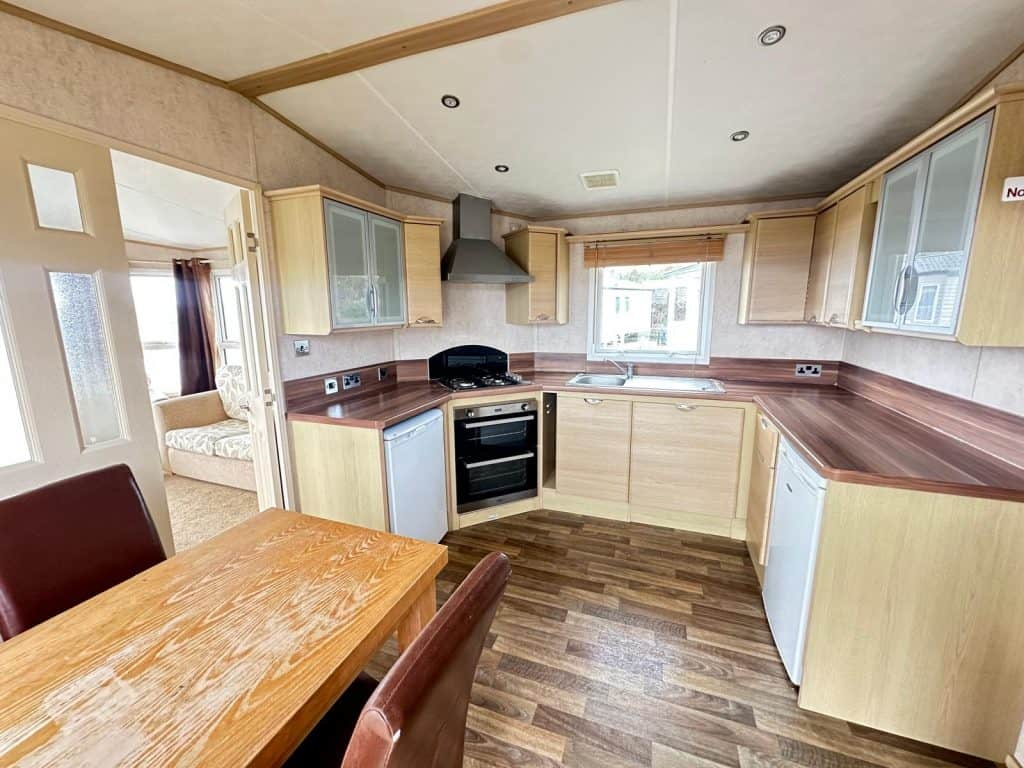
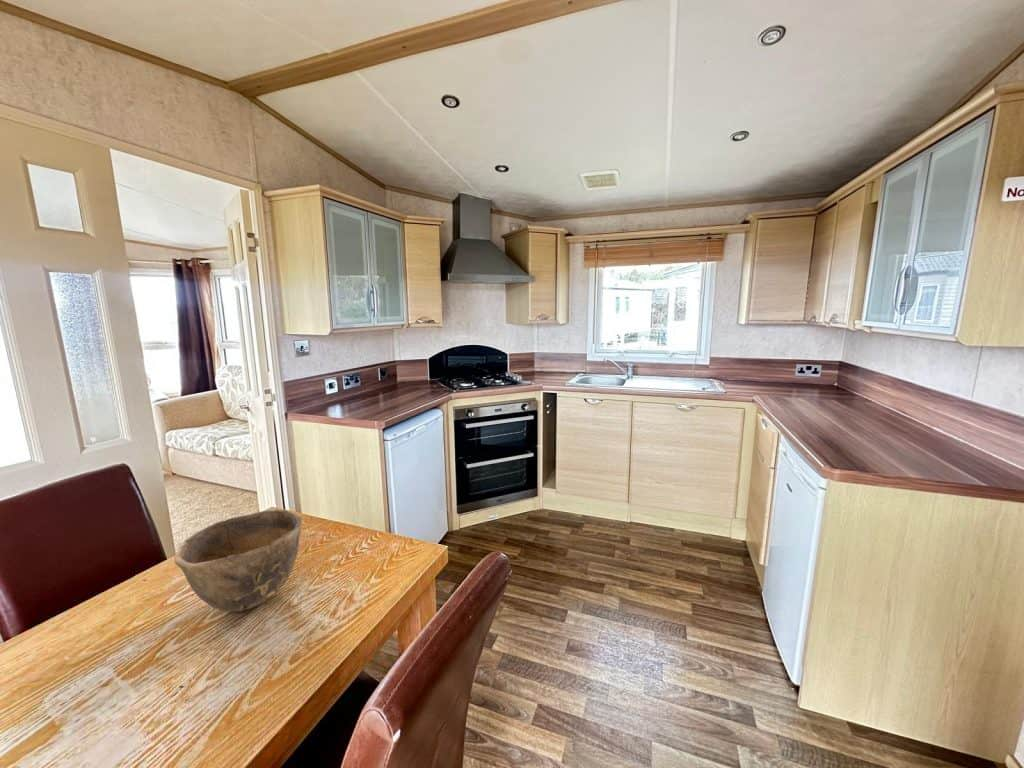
+ bowl (246, 565)
